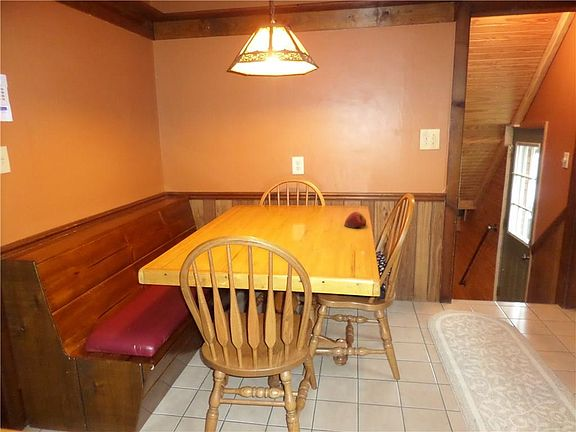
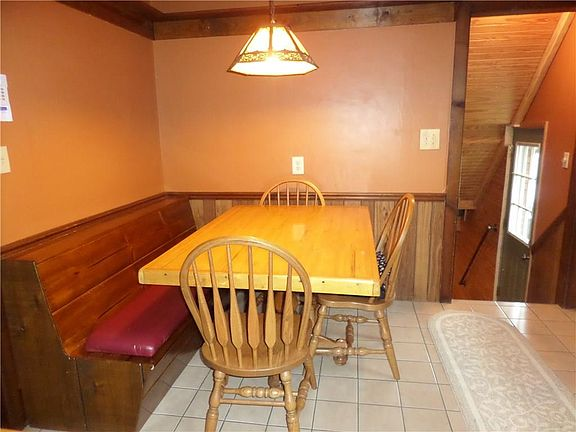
- apple (355, 219)
